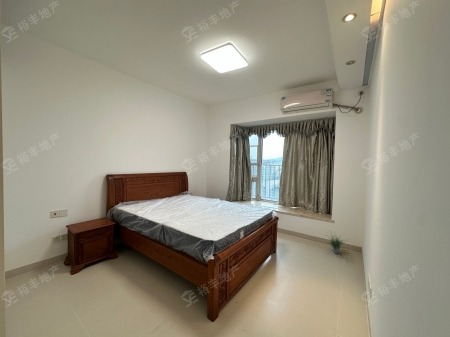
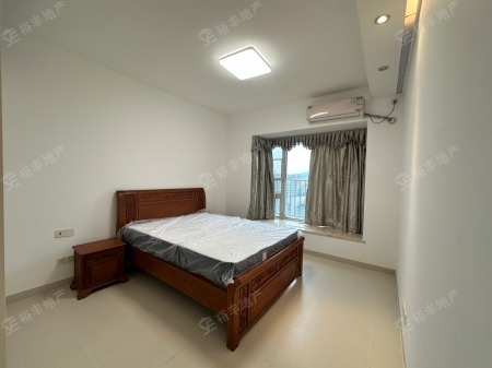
- potted plant (336, 241)
